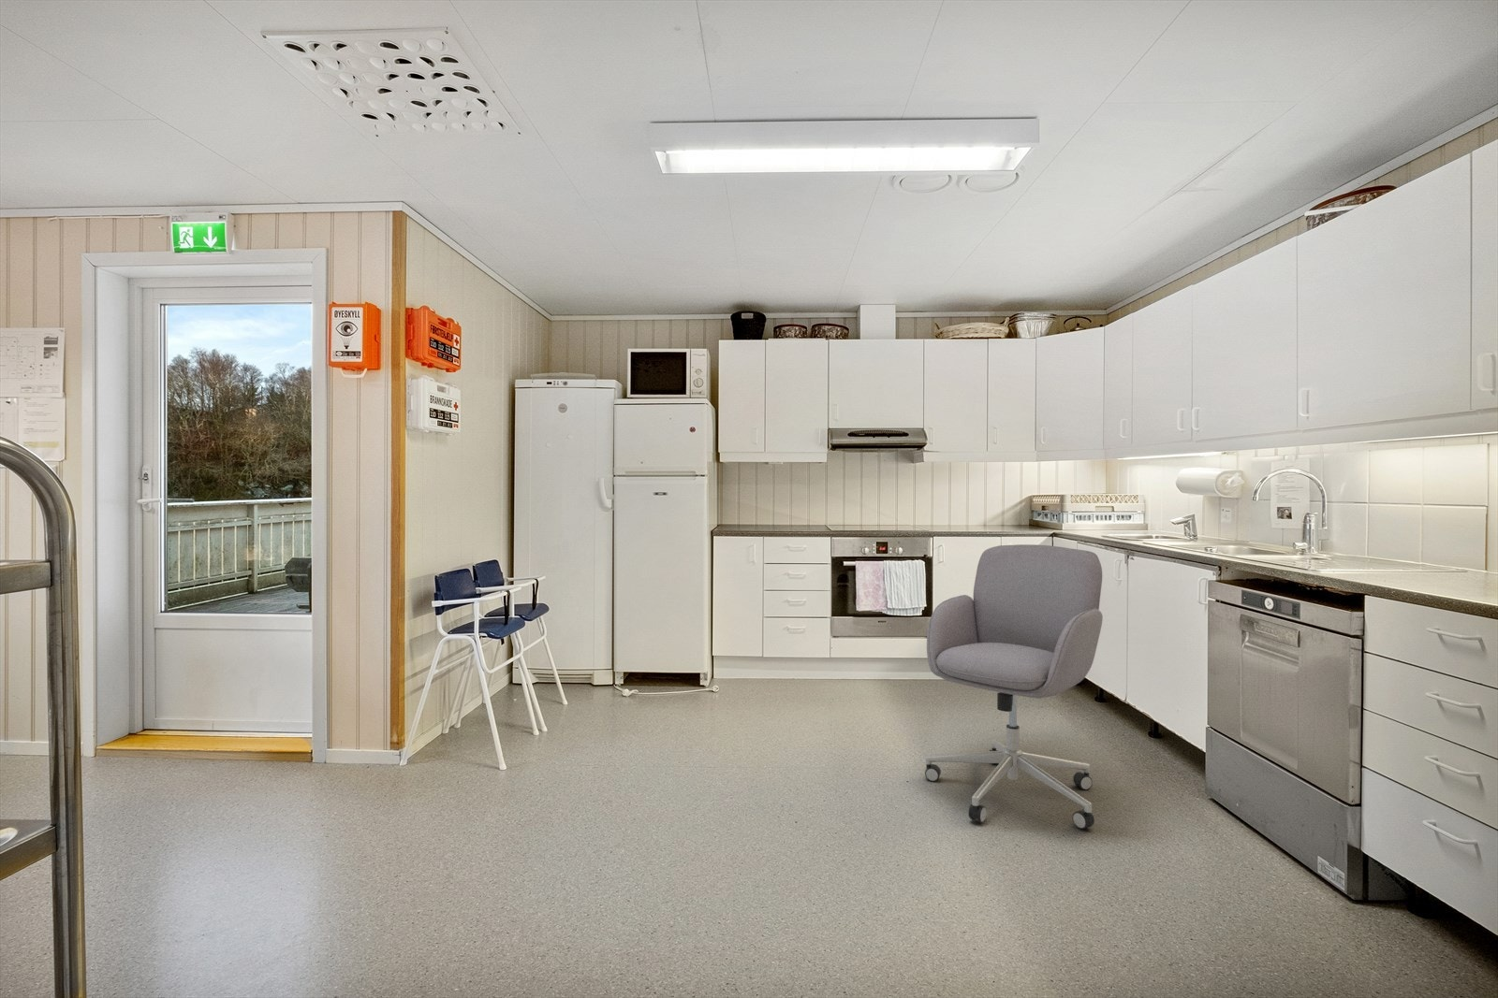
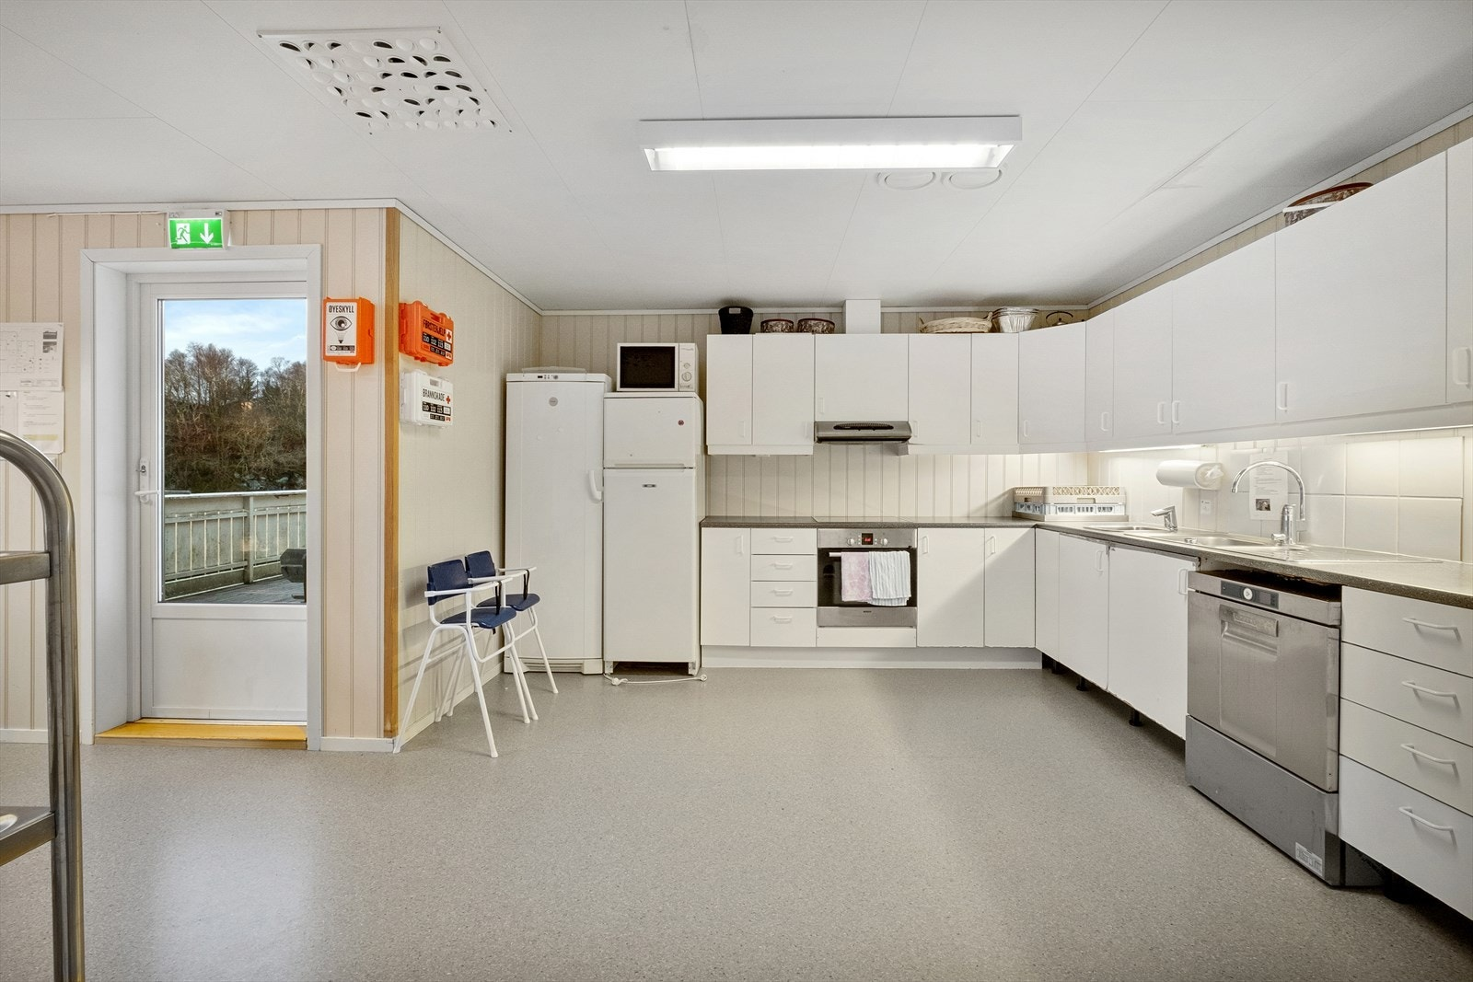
- chair (1012, 672)
